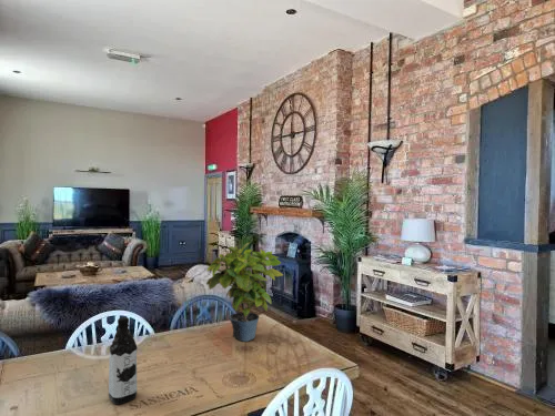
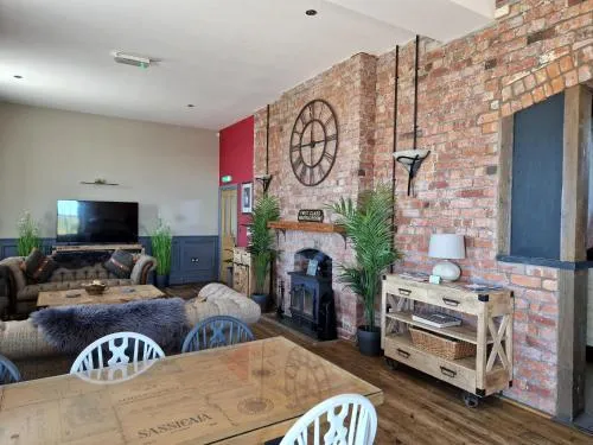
- water bottle (122, 357)
- potted plant (243, 291)
